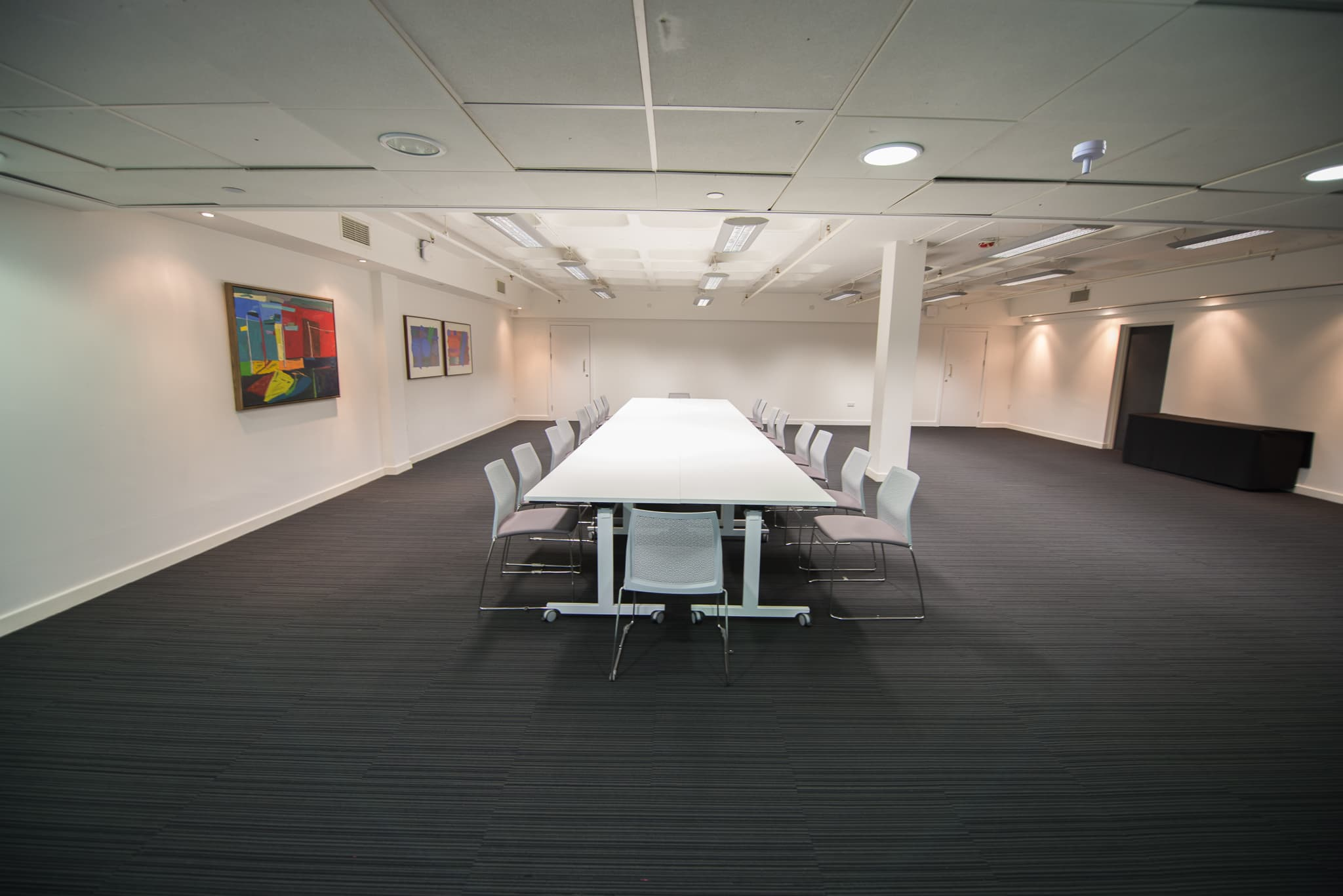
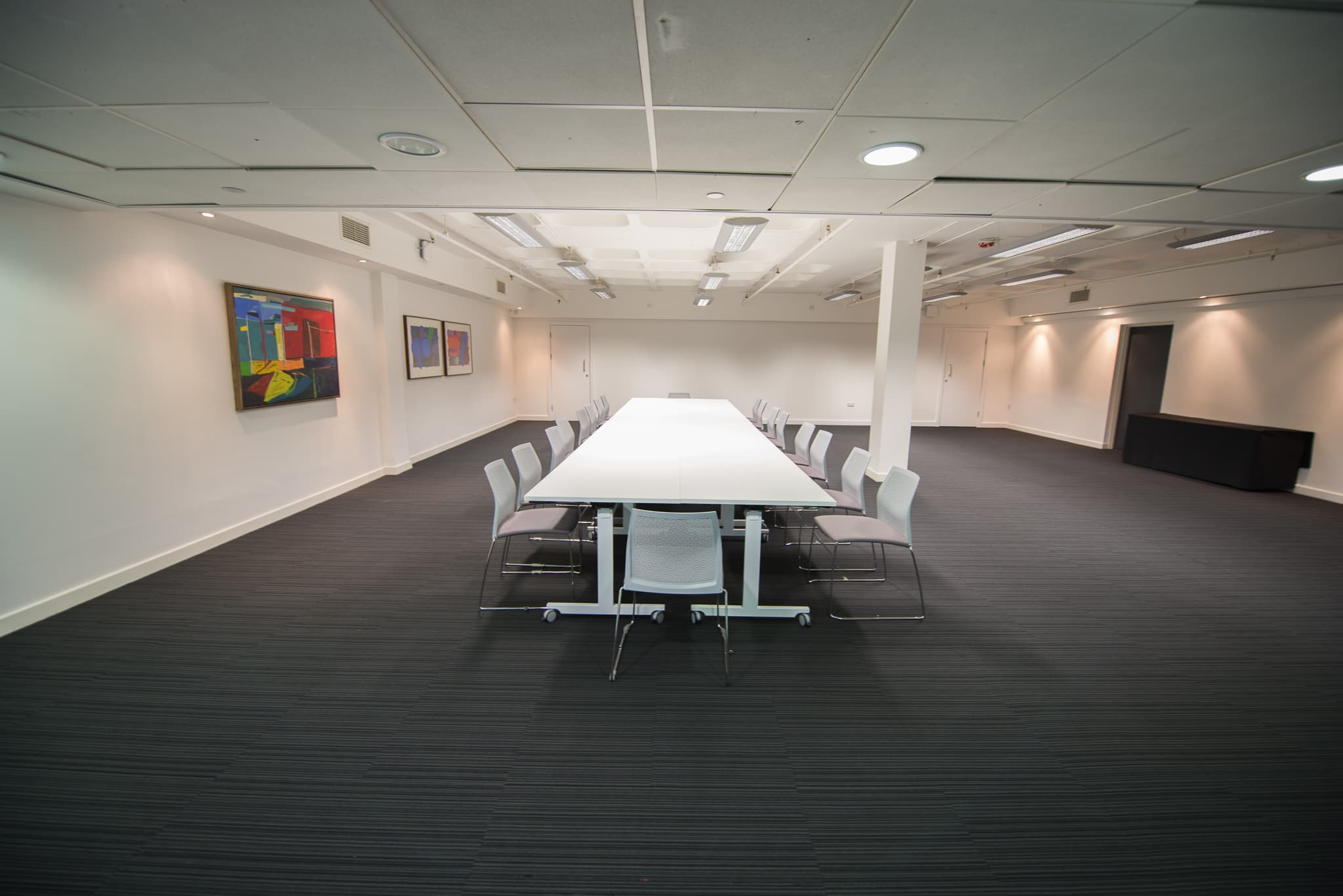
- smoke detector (1087, 159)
